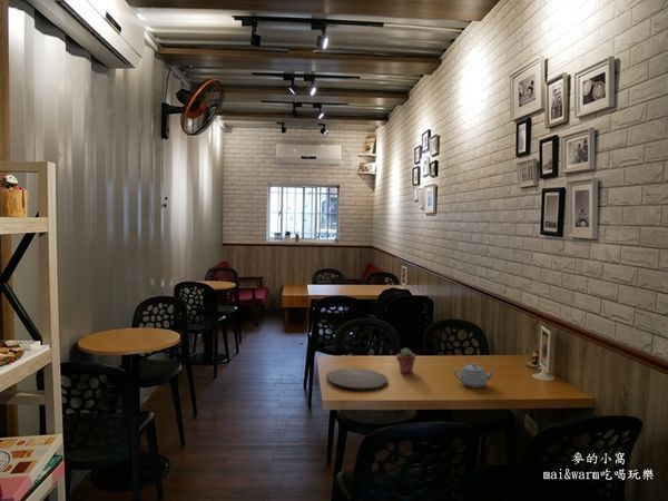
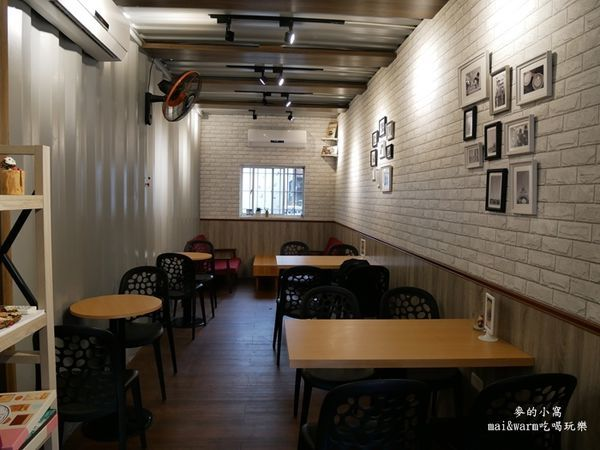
- plate (356, 377)
- teapot (474, 373)
- potted succulent (405, 360)
